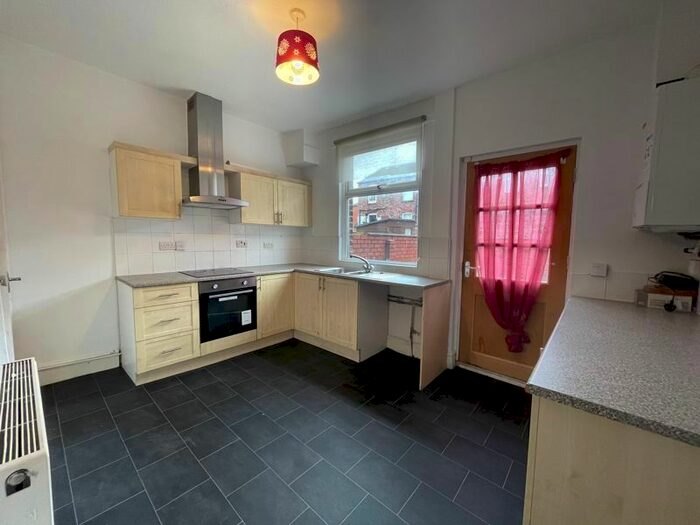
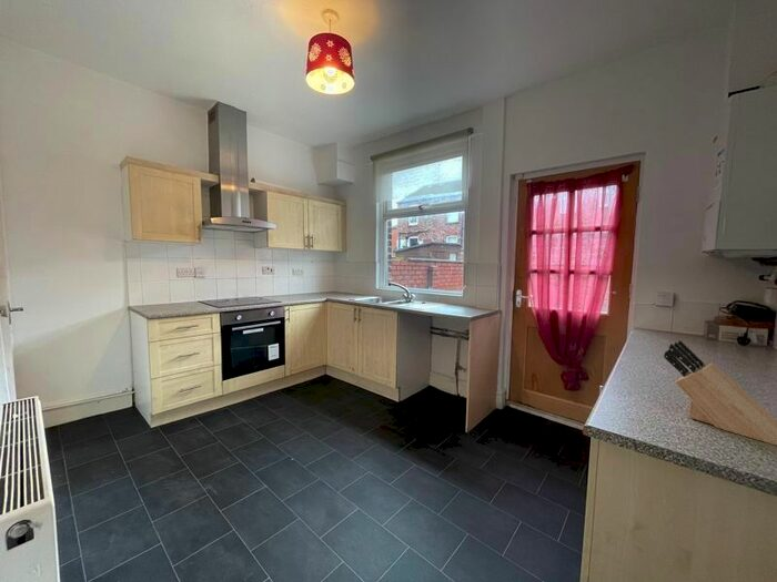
+ knife block (722, 386)
